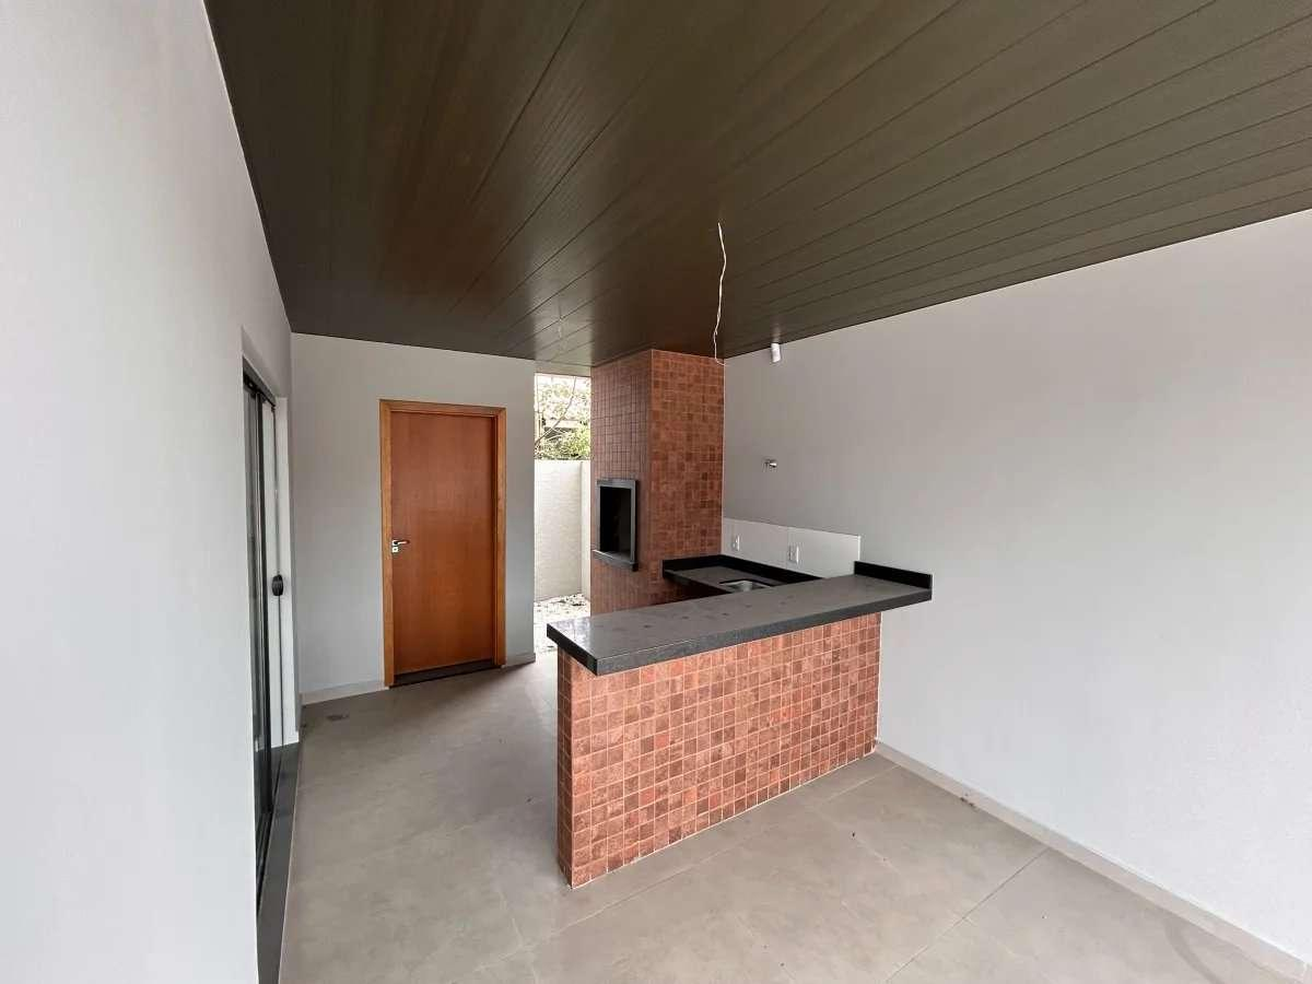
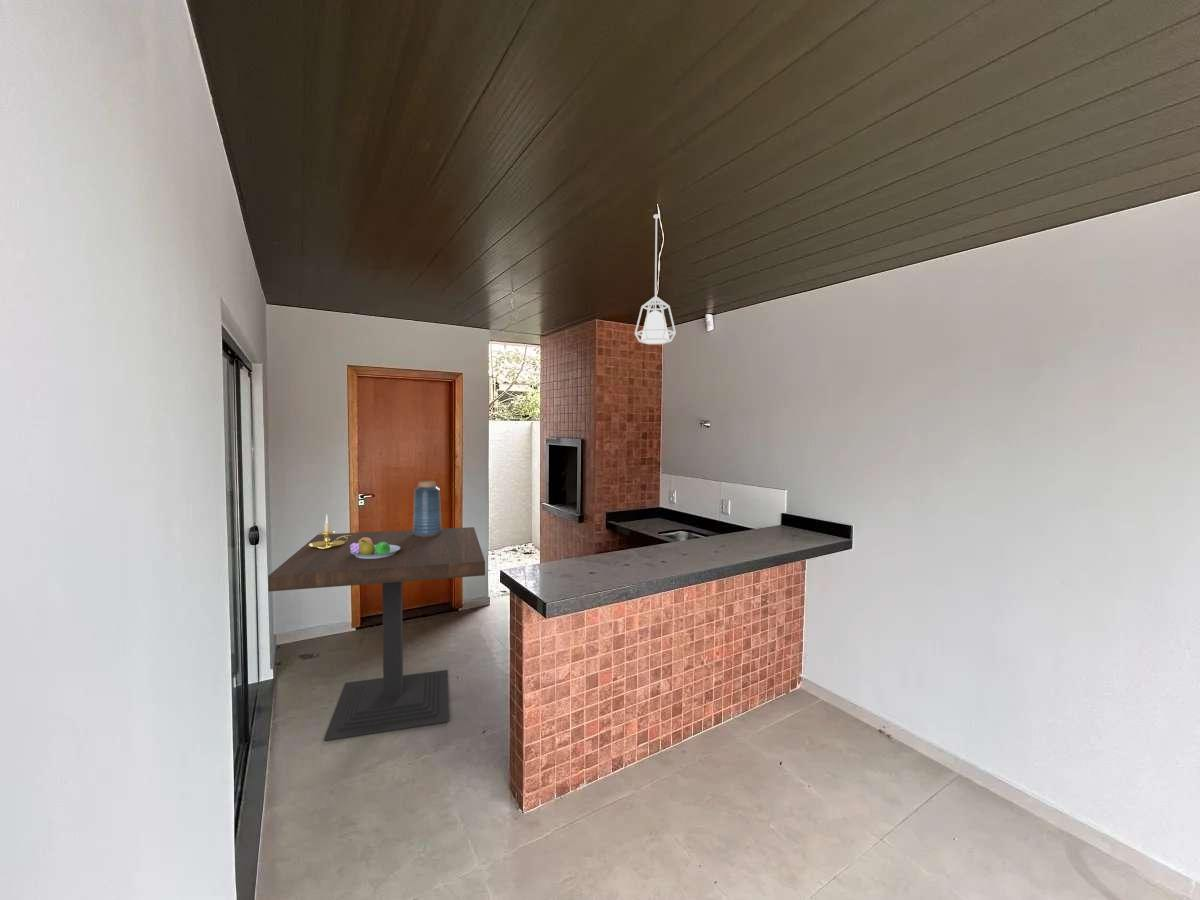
+ dining table (392, 624)
+ vase (427, 507)
+ candle holder (328, 530)
+ fruit bowl (375, 545)
+ pendant lamp (655, 278)
